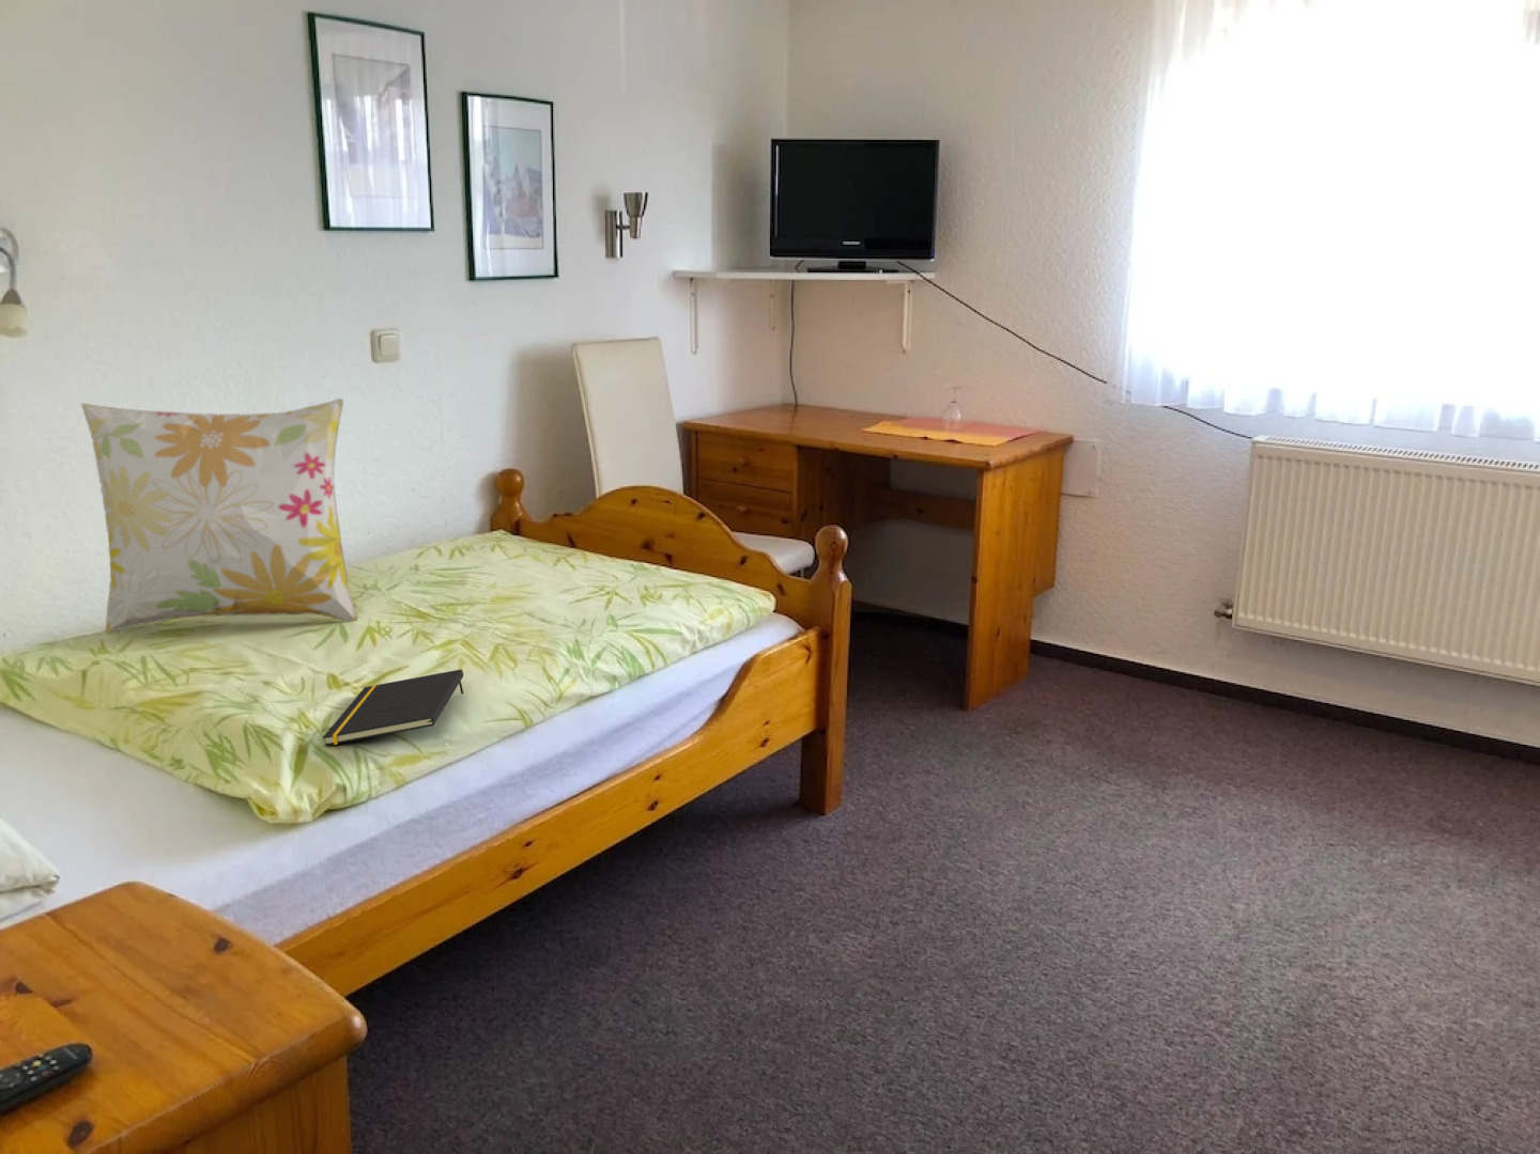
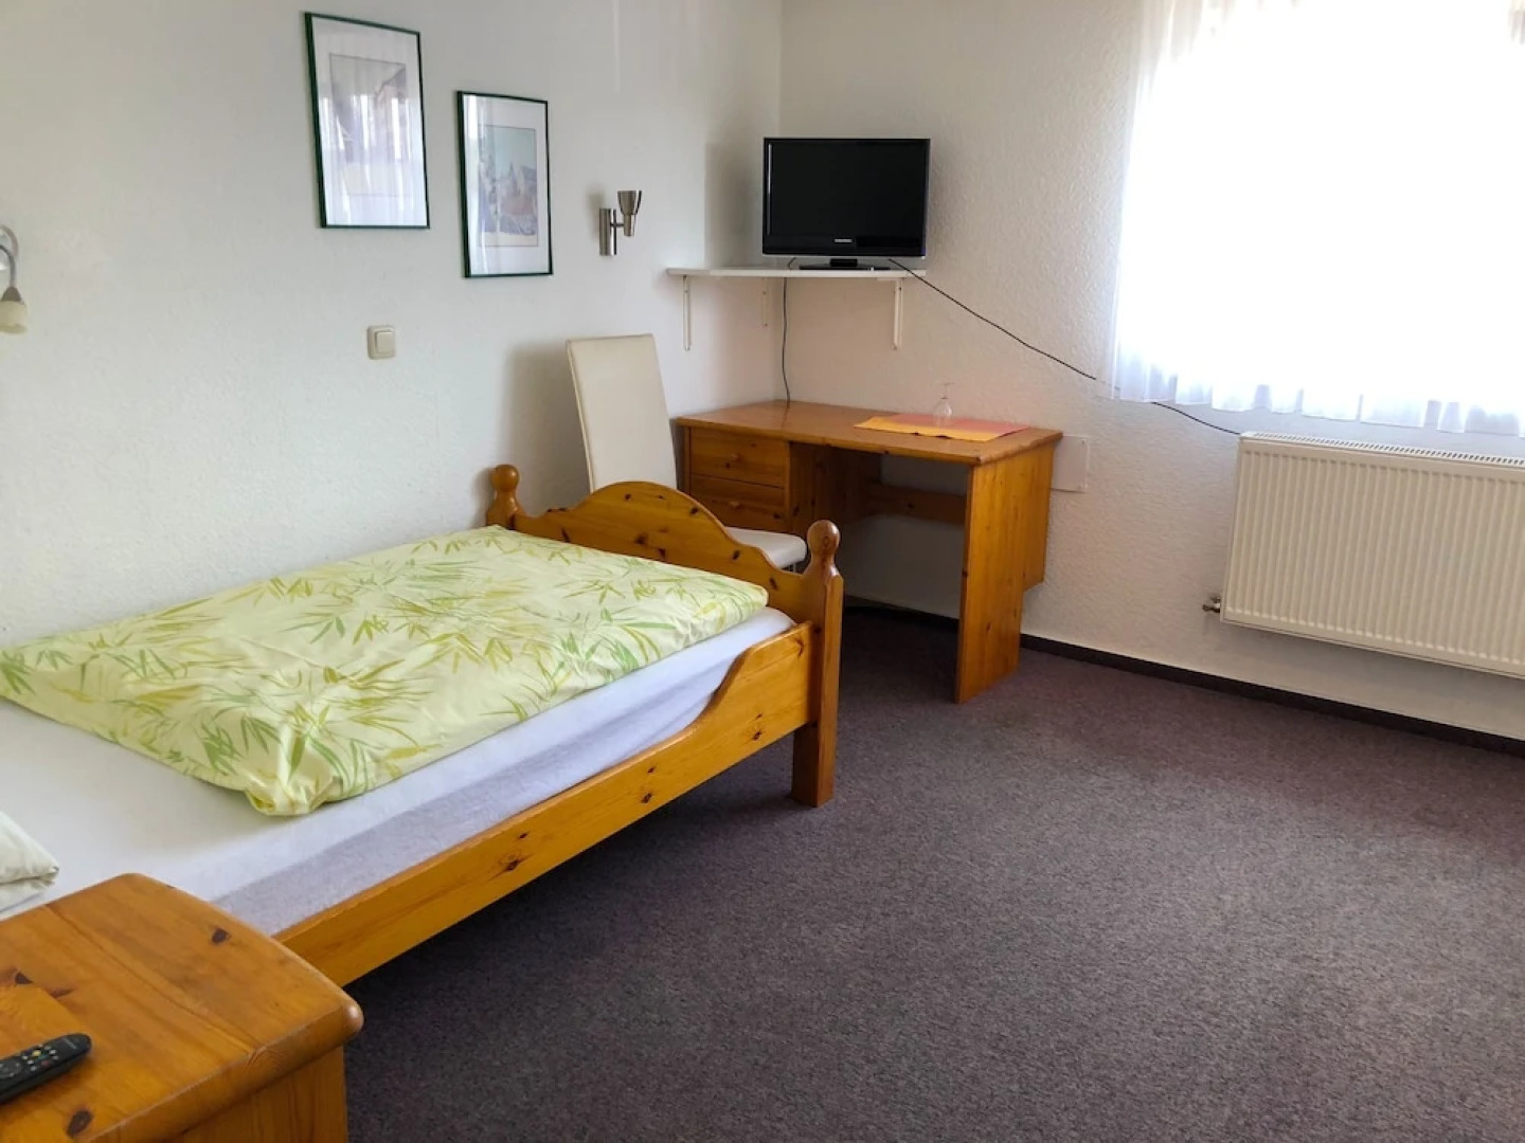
- notepad (397, 705)
- decorative pillow (224, 516)
